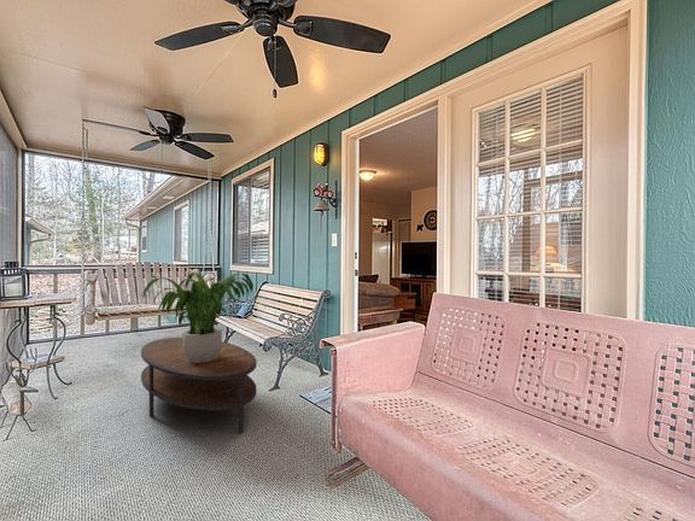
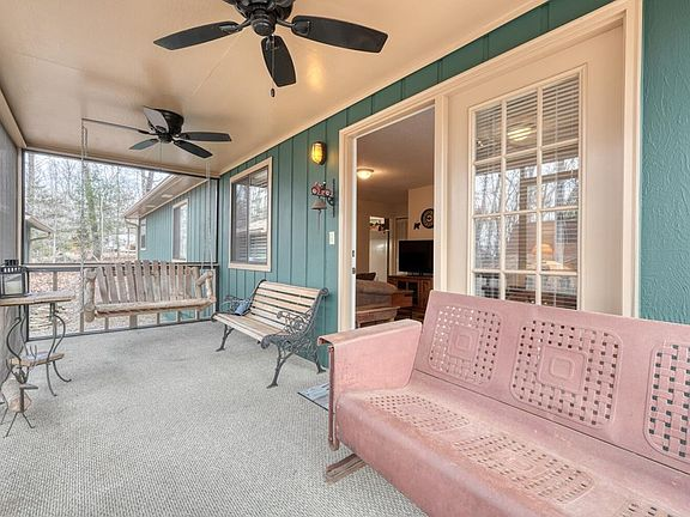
- potted plant (199, 315)
- coffee table (195, 377)
